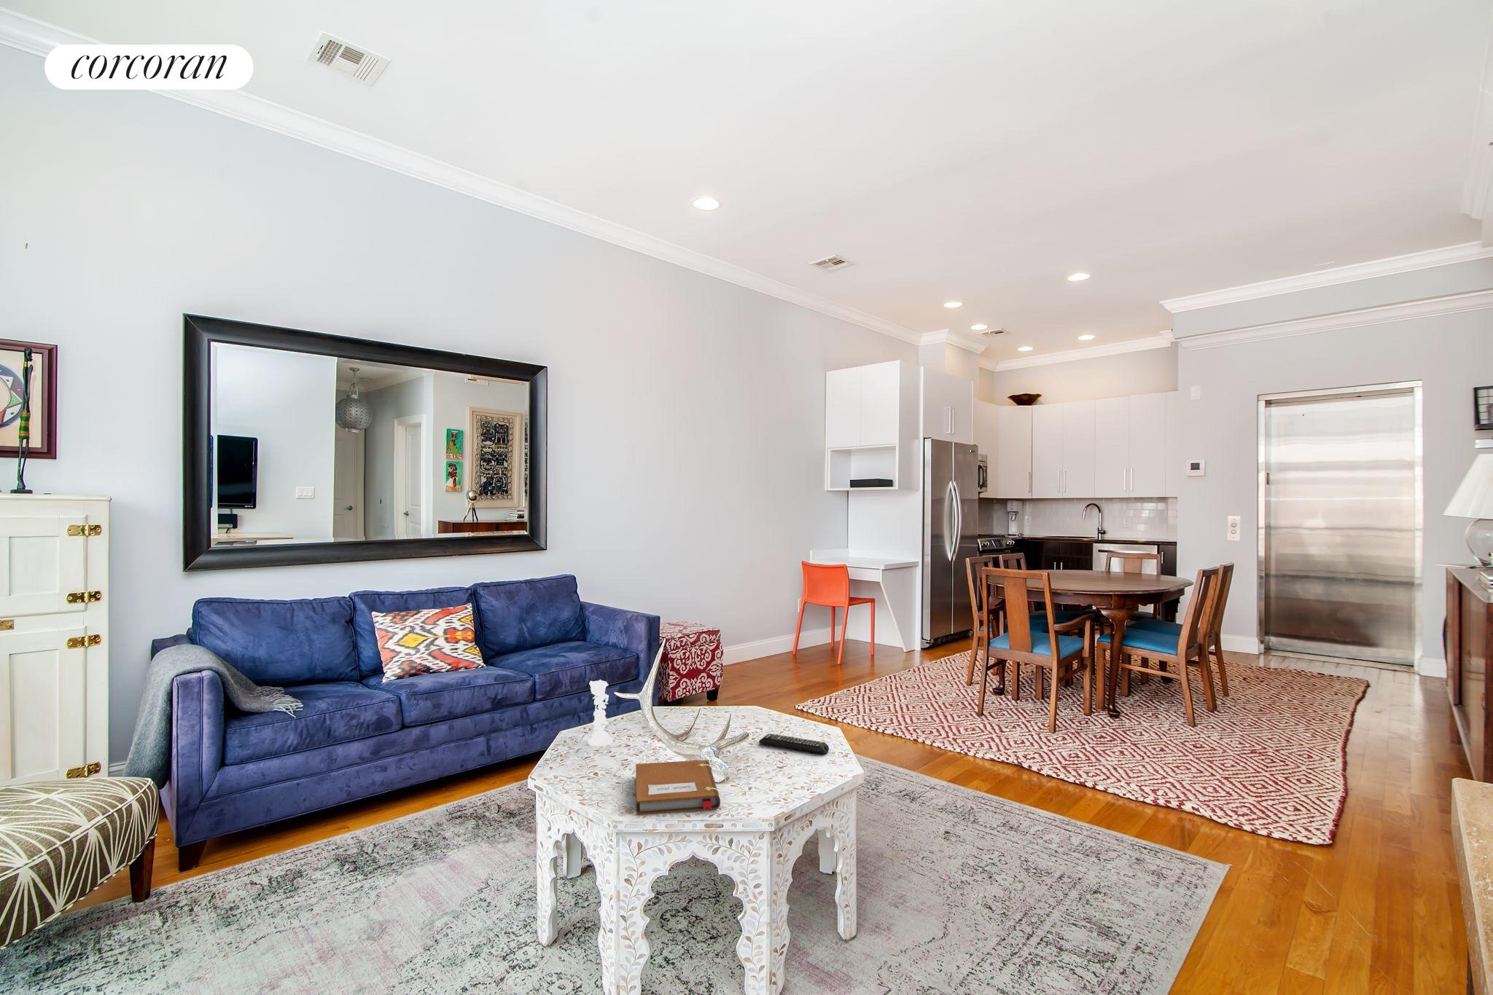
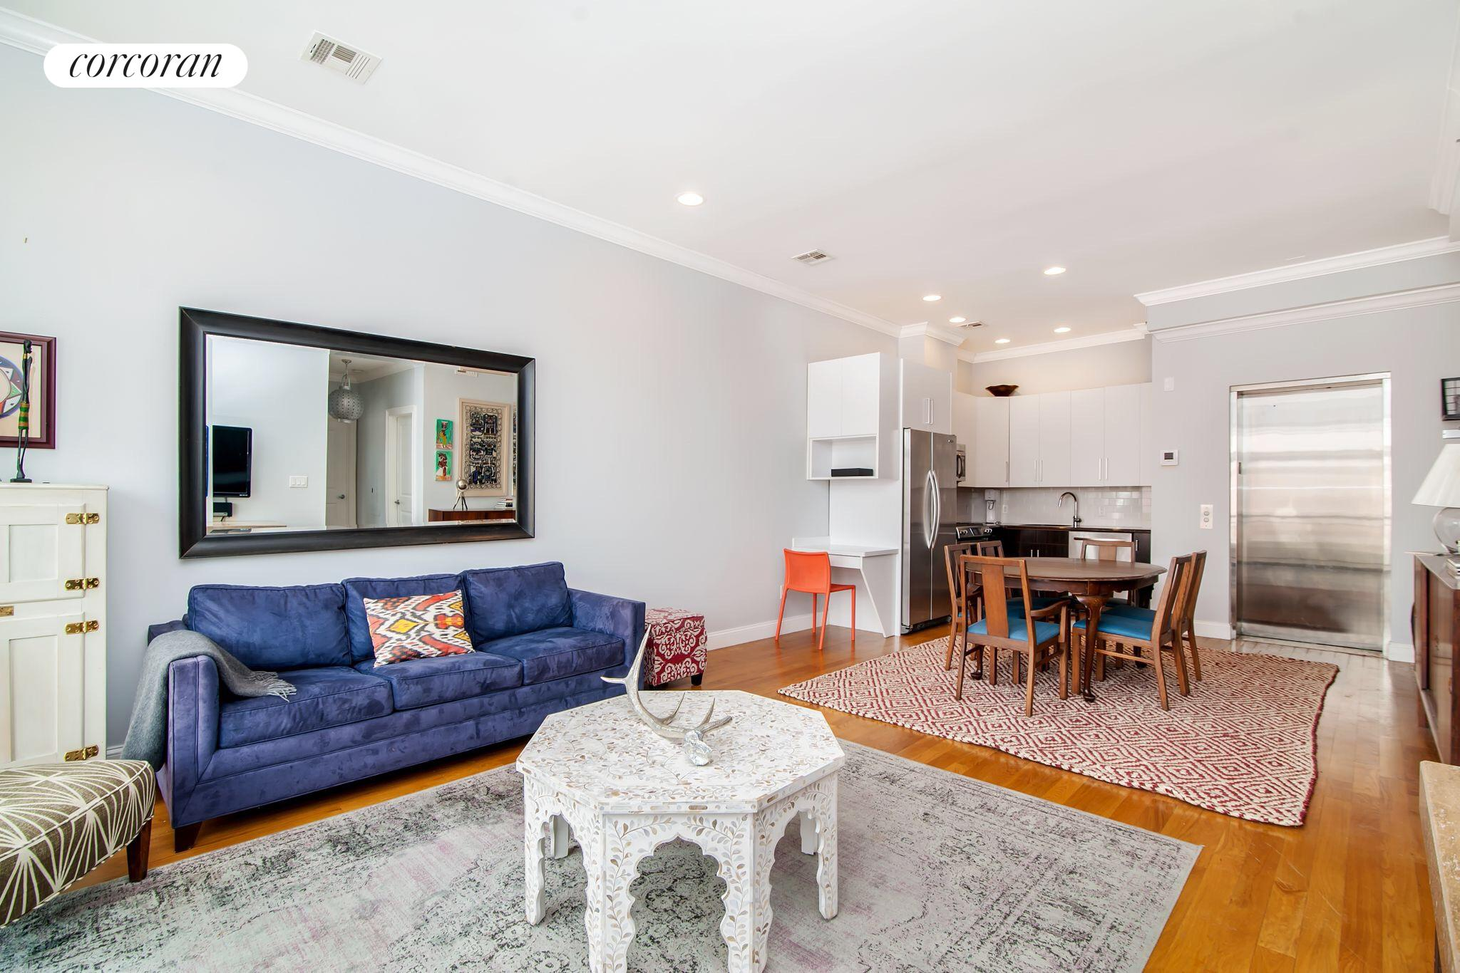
- remote control (793, 743)
- candle (600, 710)
- notebook (675, 786)
